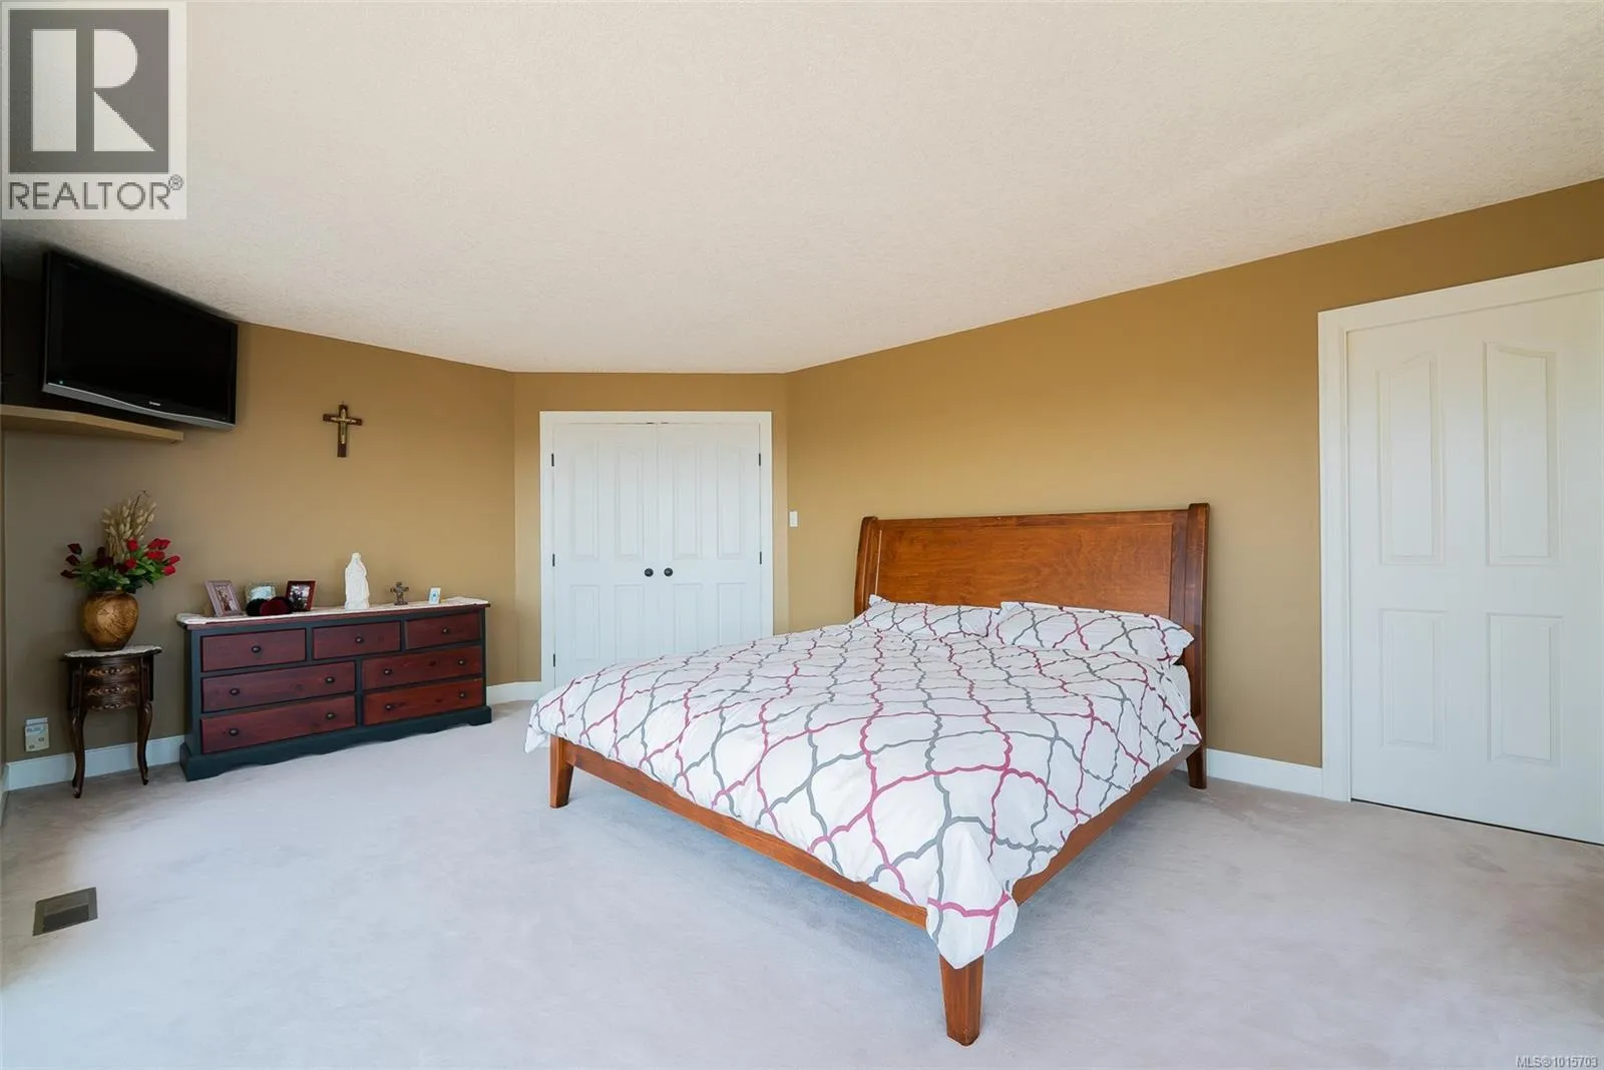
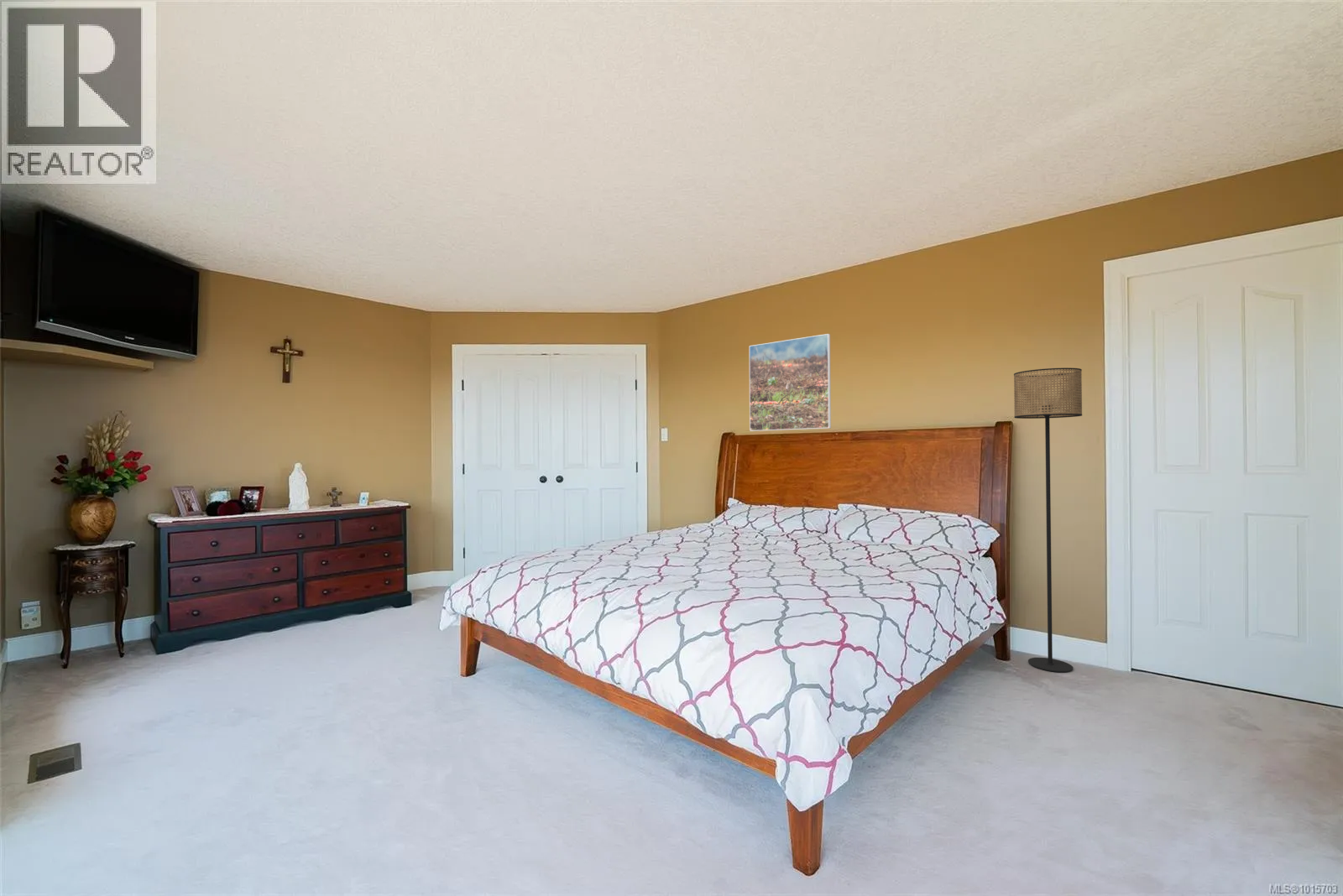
+ floor lamp (1048, 518)
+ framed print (787, 384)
